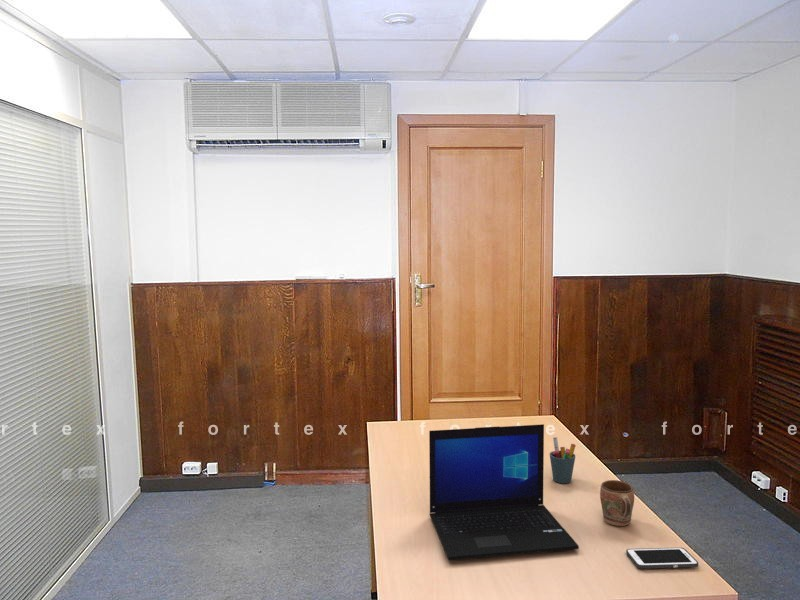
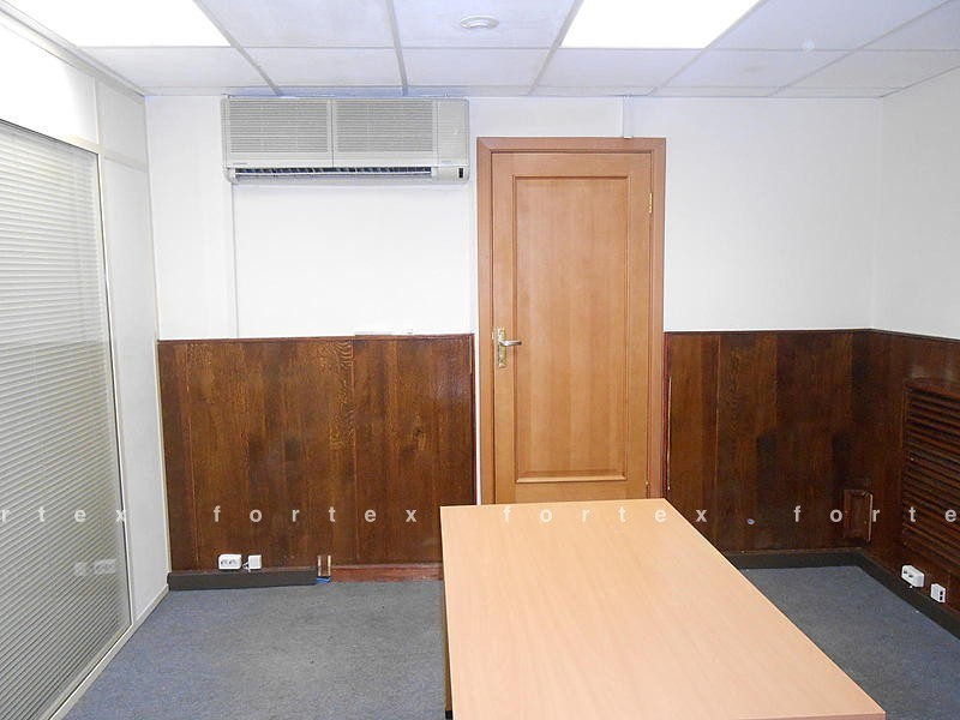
- laptop (499, 486)
- mug (616, 504)
- pen holder (562, 460)
- cell phone (661, 558)
